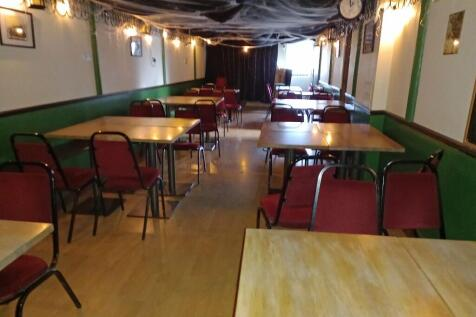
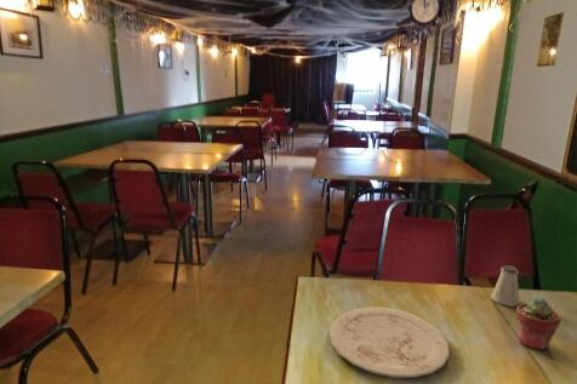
+ saltshaker (507, 283)
+ plate (387, 338)
+ potted succulent (537, 320)
